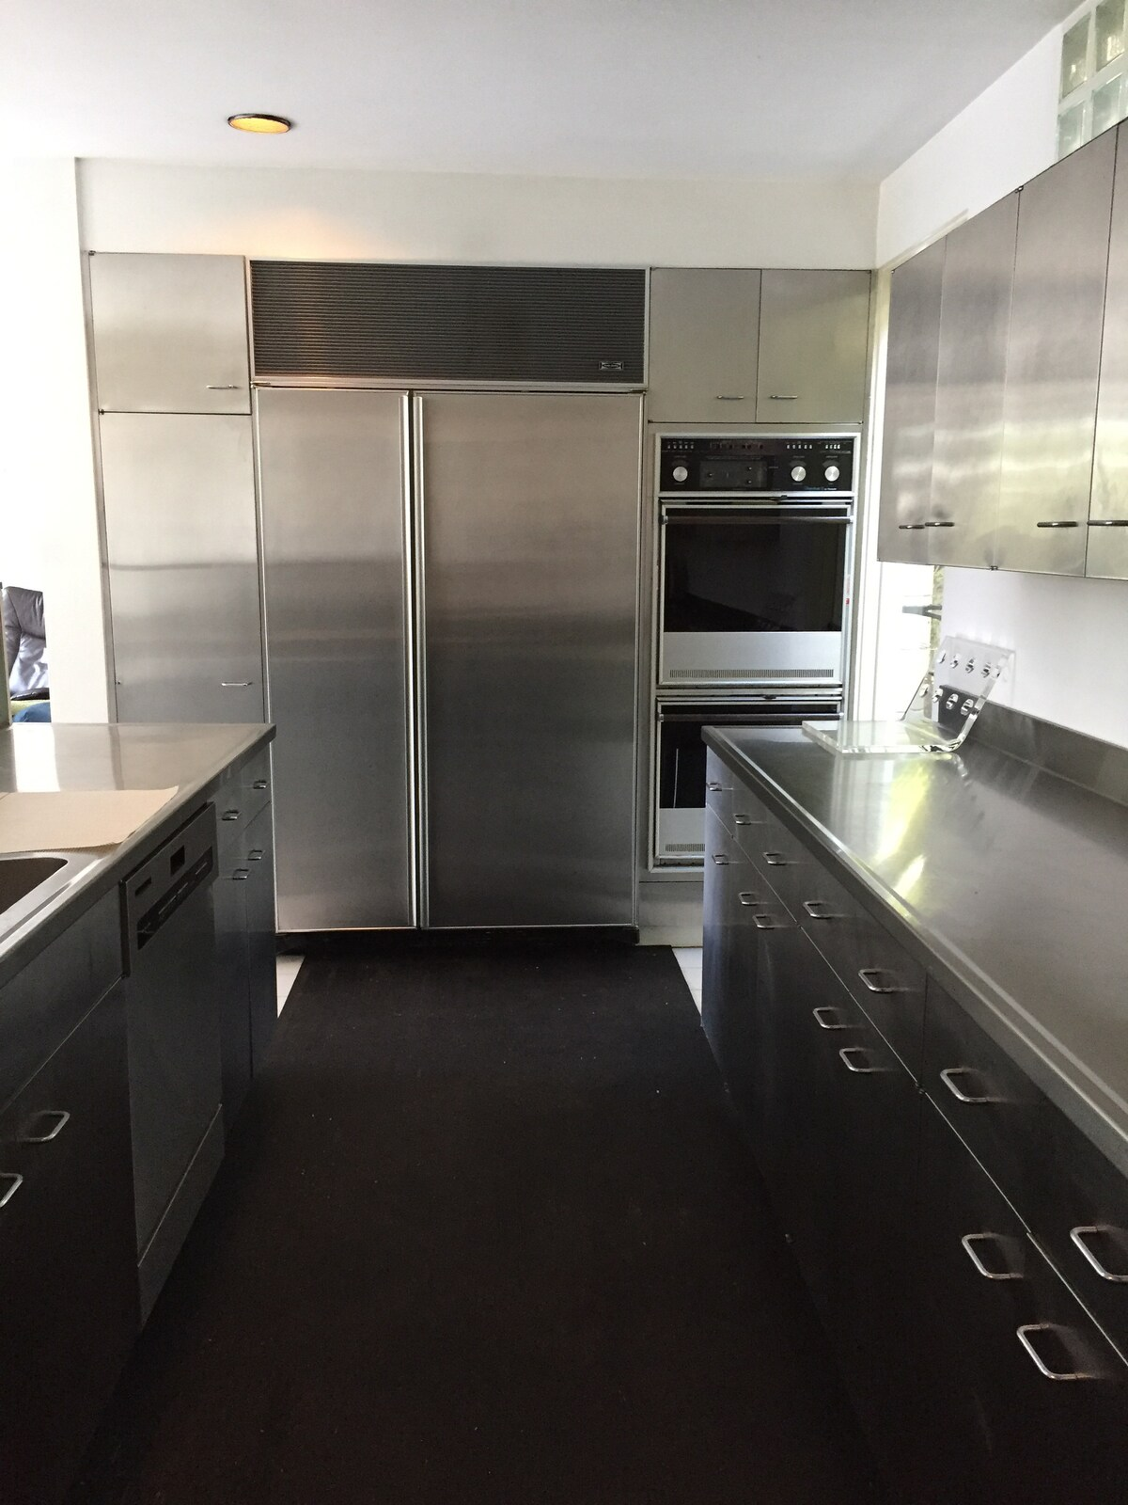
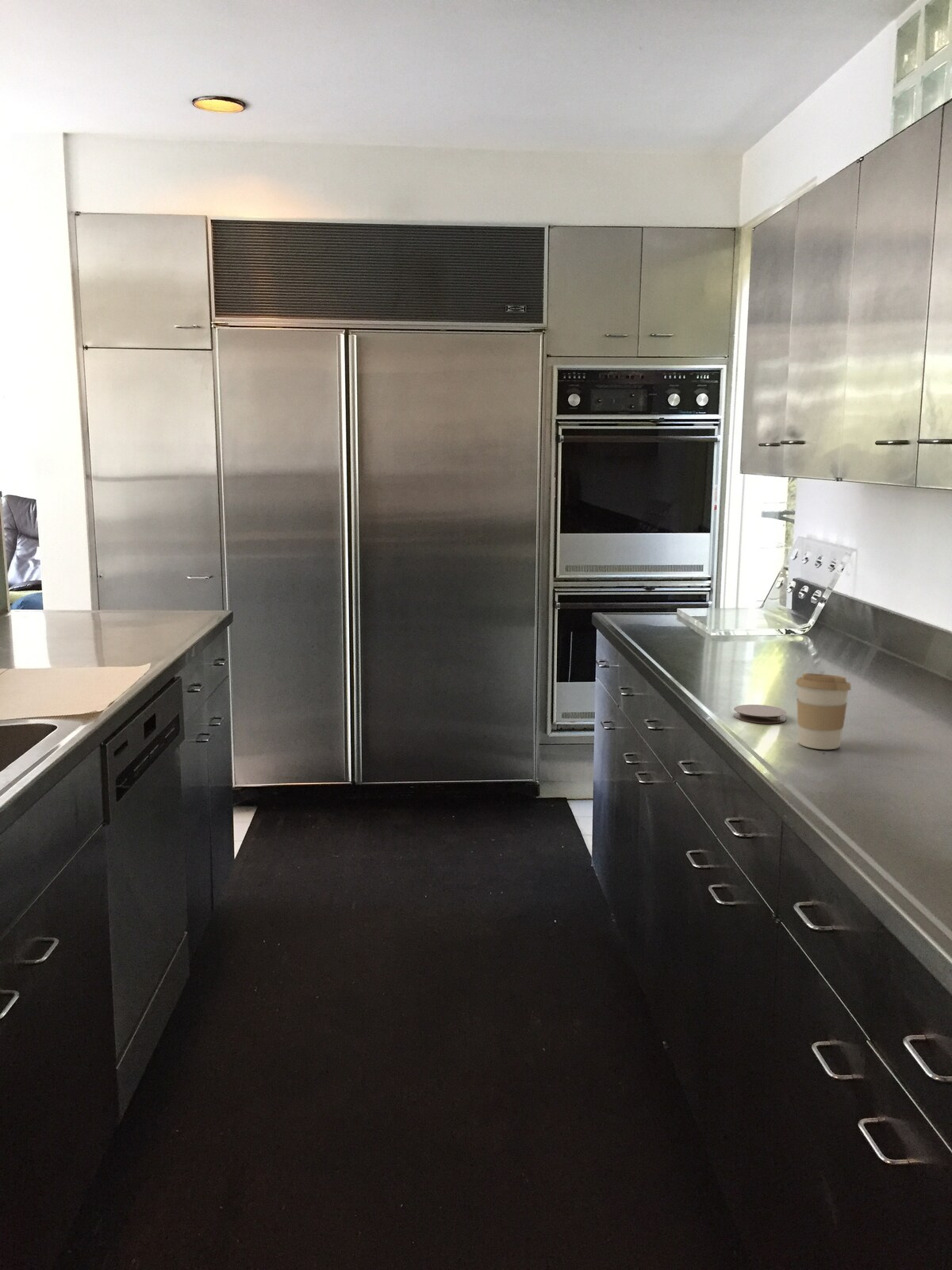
+ coffee cup (821, 708)
+ coaster (759, 714)
